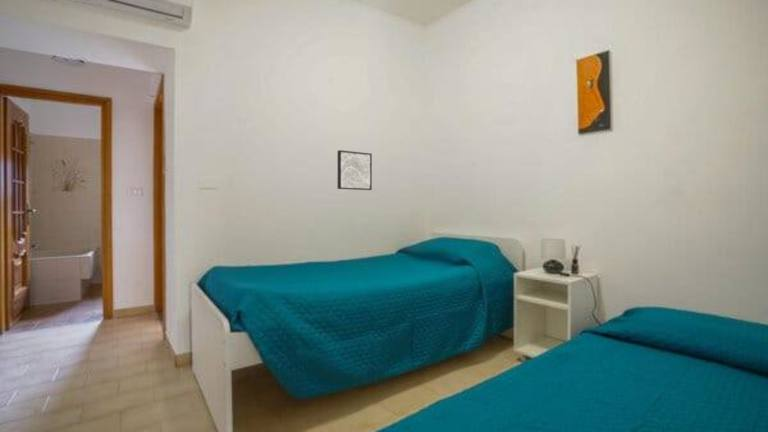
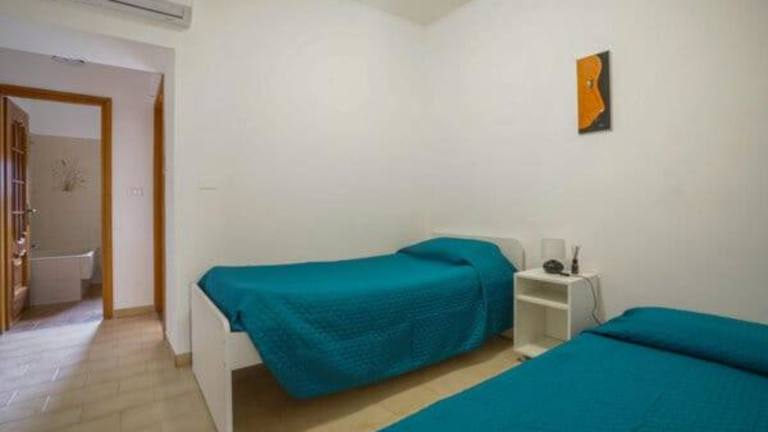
- wall art (355, 170)
